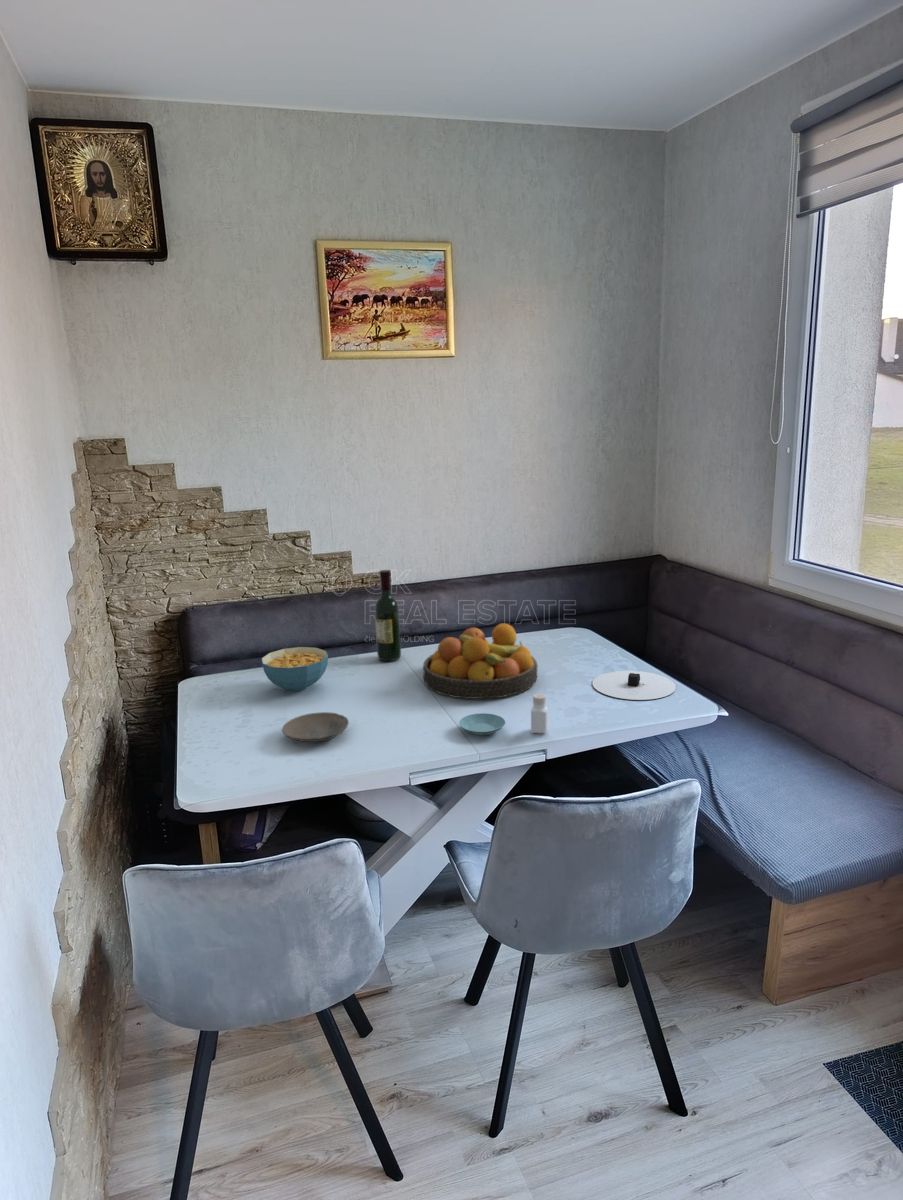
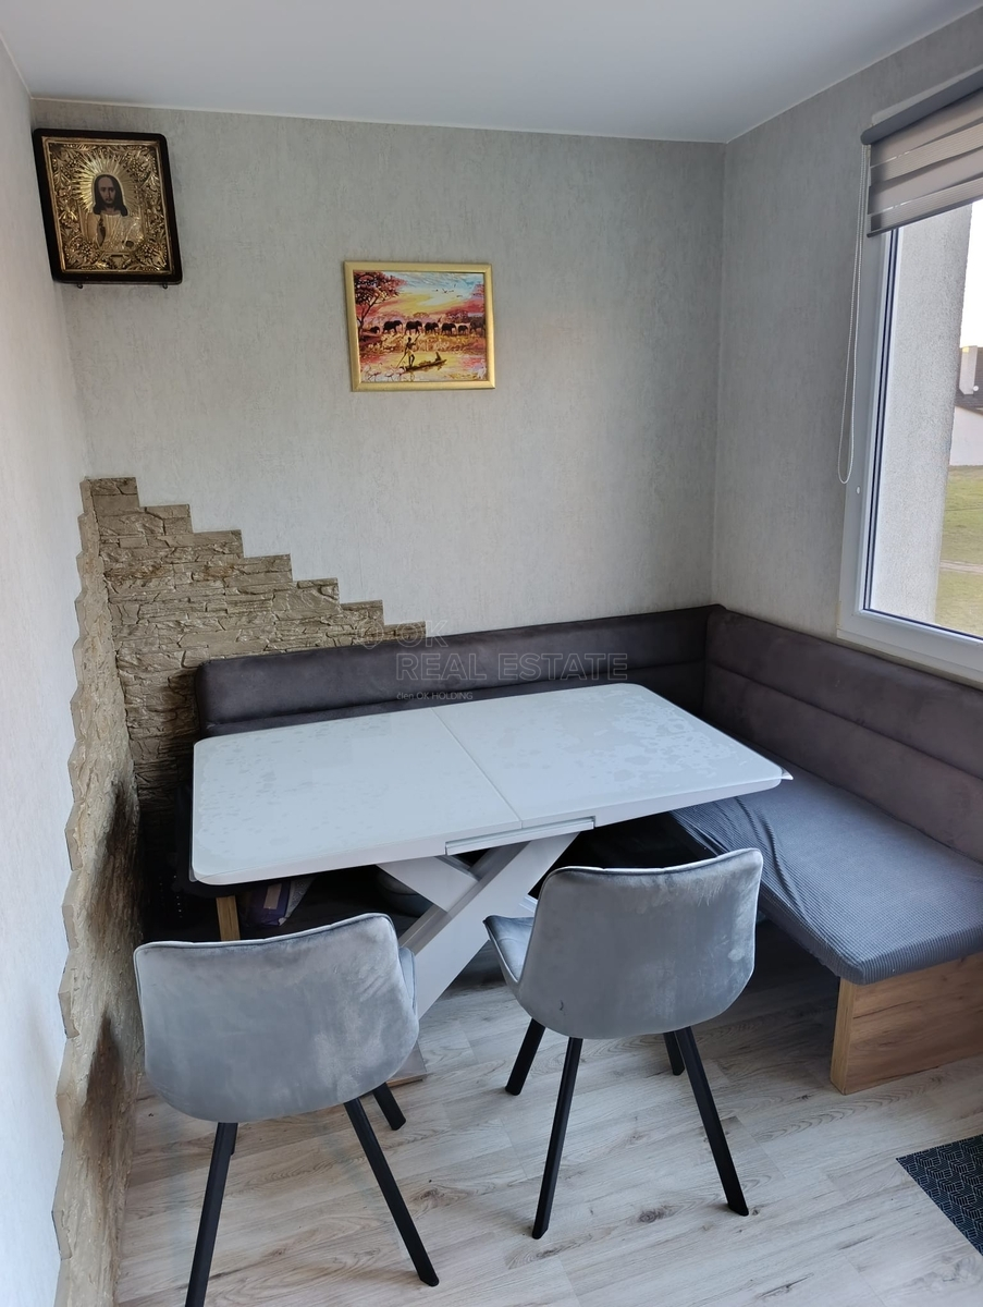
- fruit bowl (479, 654)
- saucer (482, 726)
- pepper shaker (539, 713)
- plate (316, 729)
- plate (633, 679)
- cereal bowl (296, 672)
- wine bottle (387, 615)
